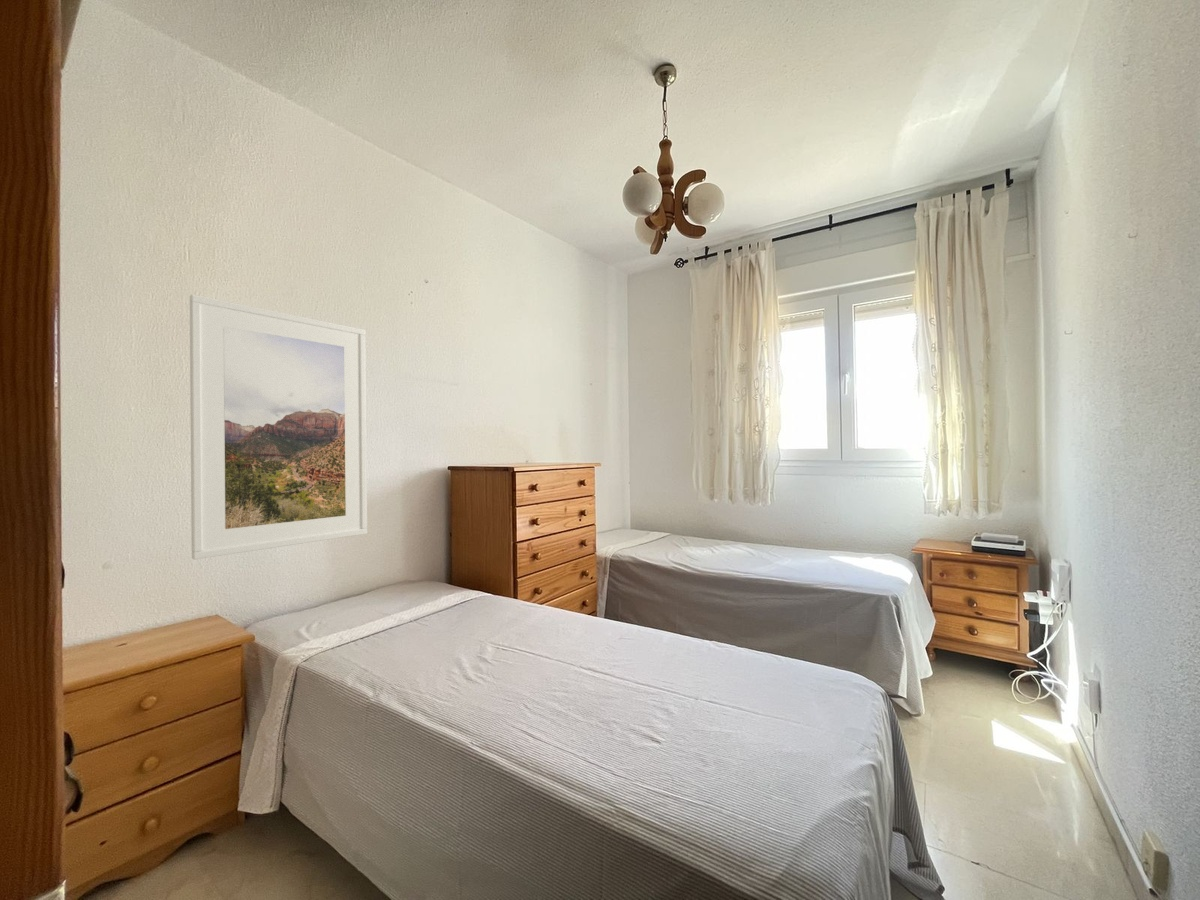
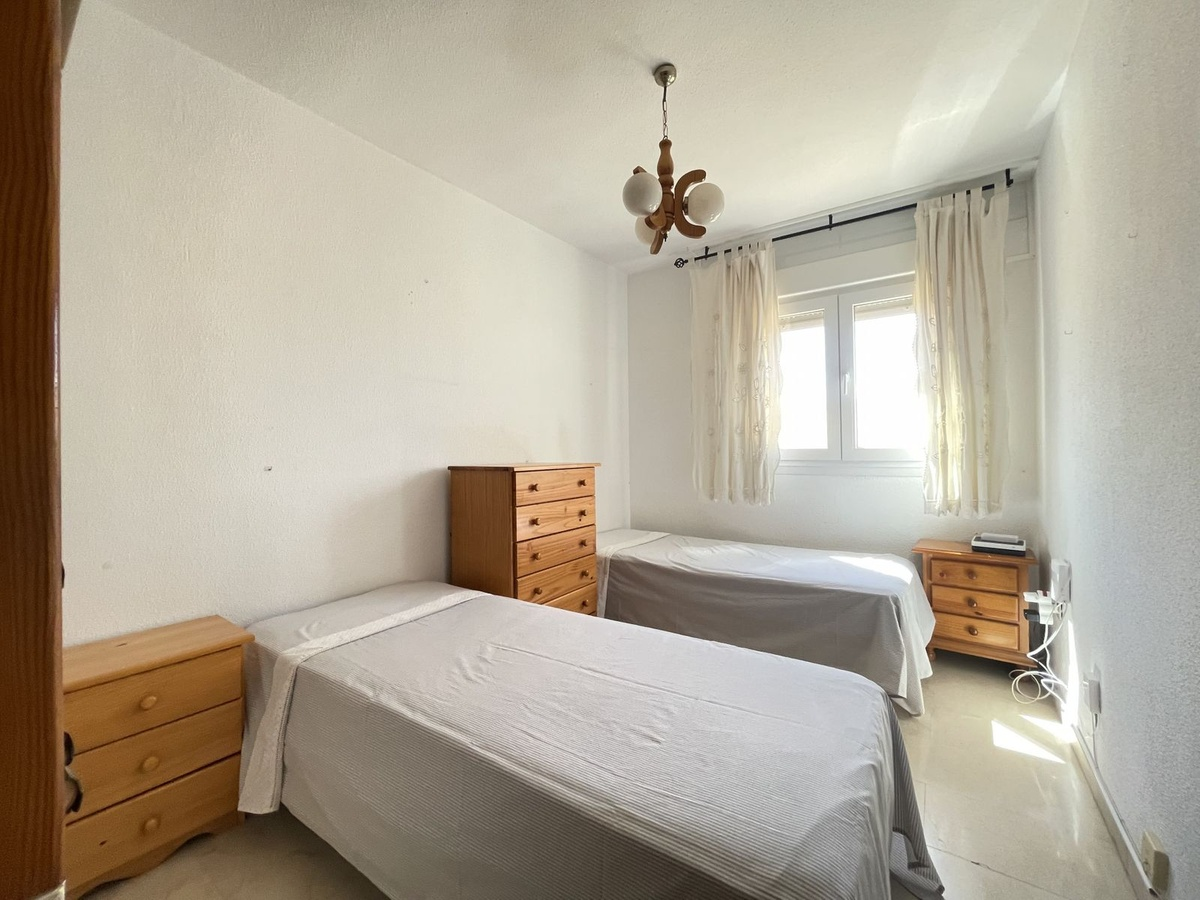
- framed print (289, 429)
